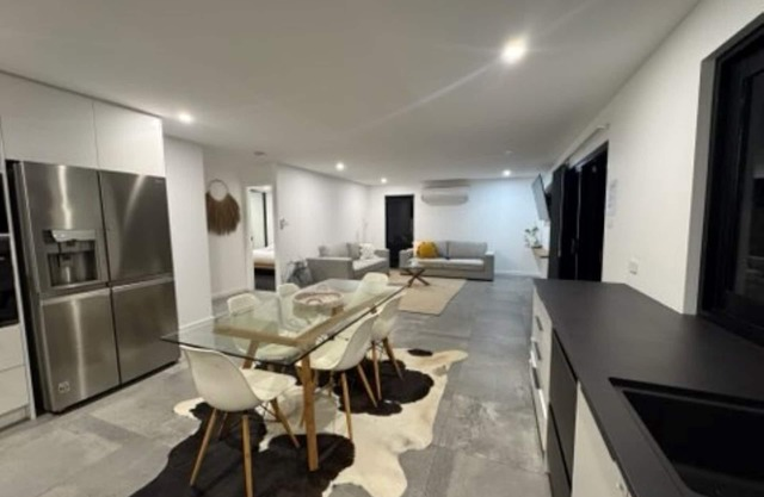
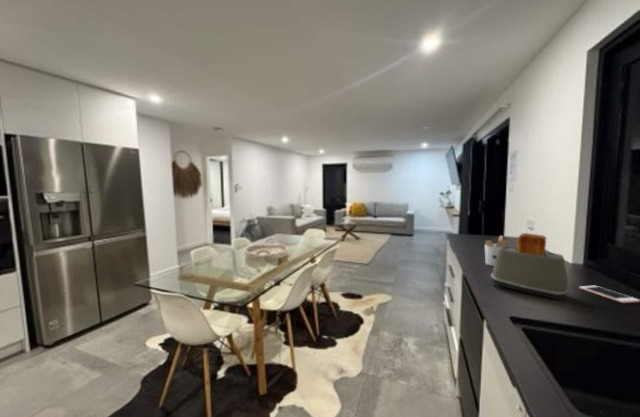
+ cell phone (607, 293)
+ utensil holder (496, 251)
+ toaster (527, 262)
